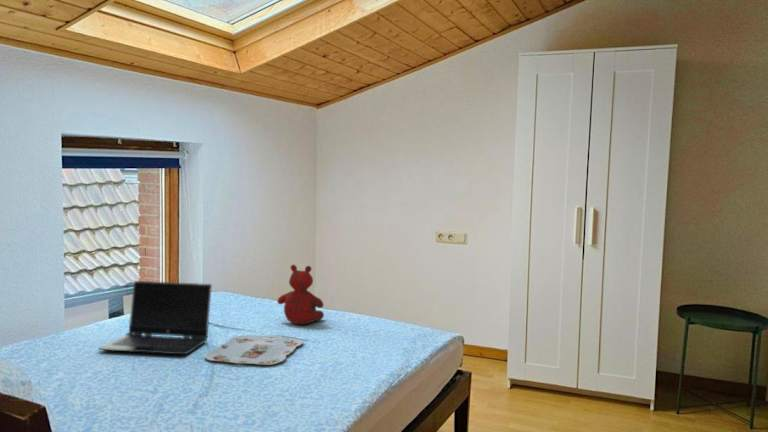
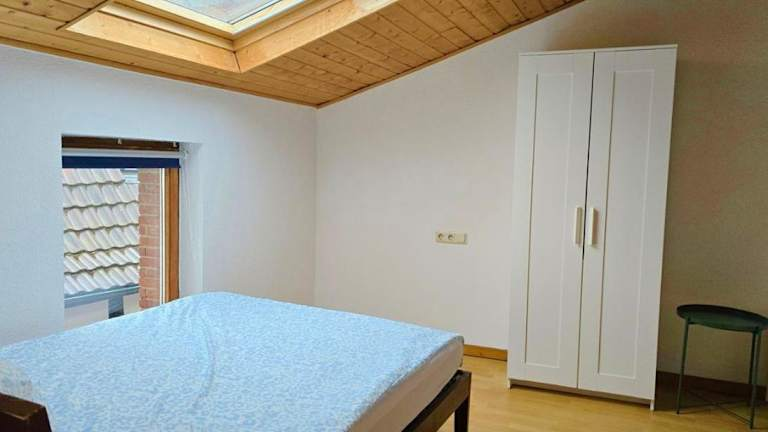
- laptop computer (157, 316)
- serving tray (256, 349)
- teddy bear (304, 293)
